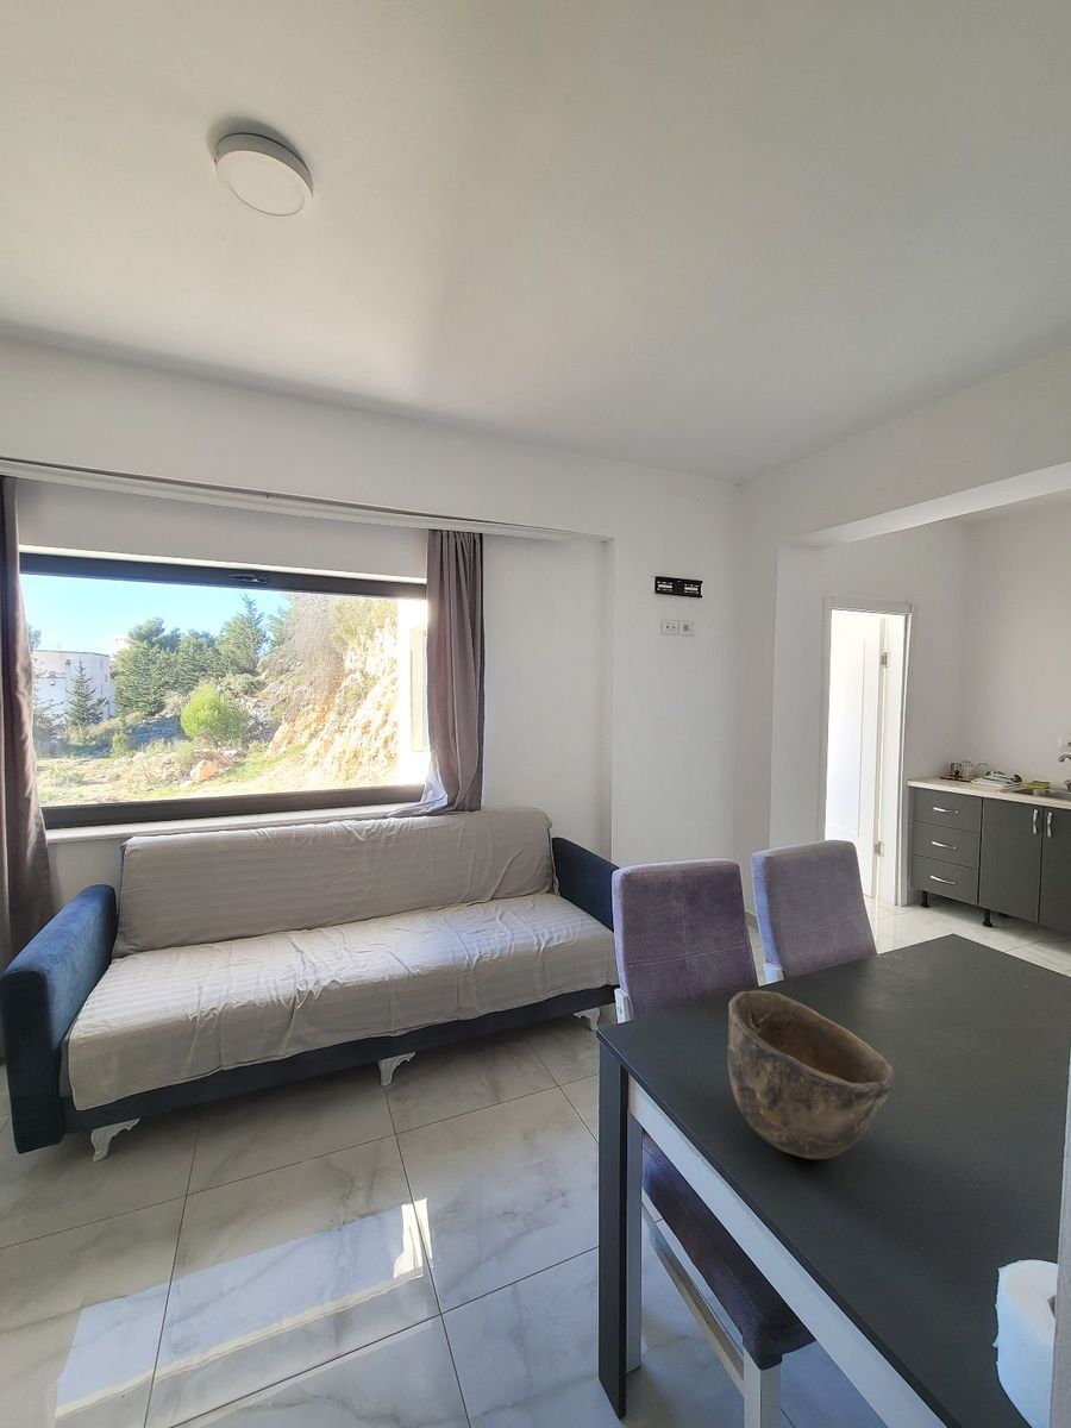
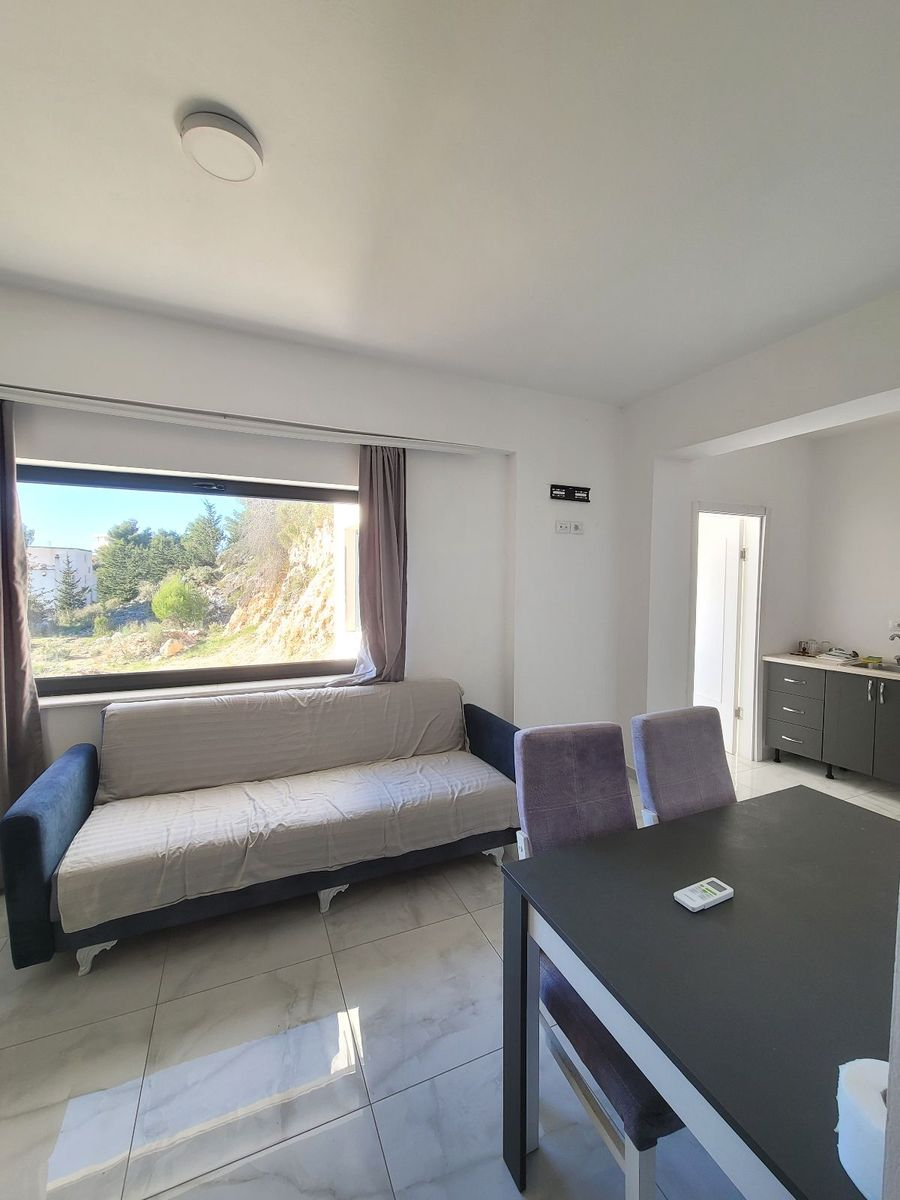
- bowl (806, 1076)
